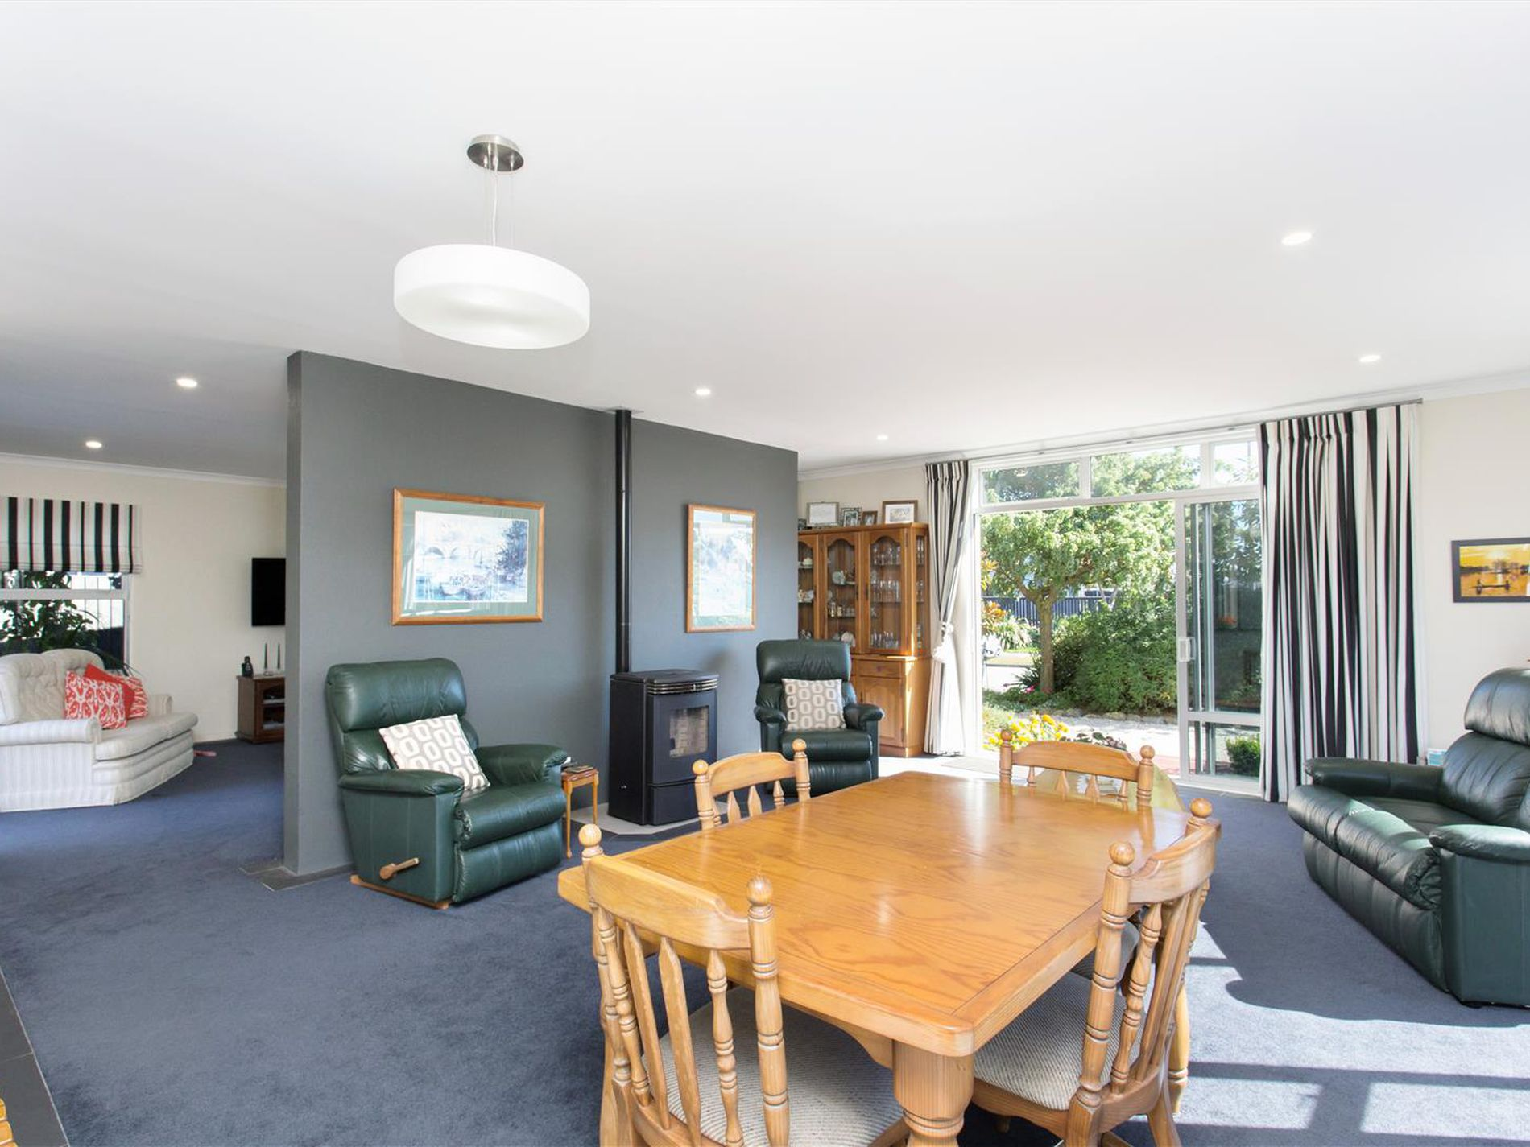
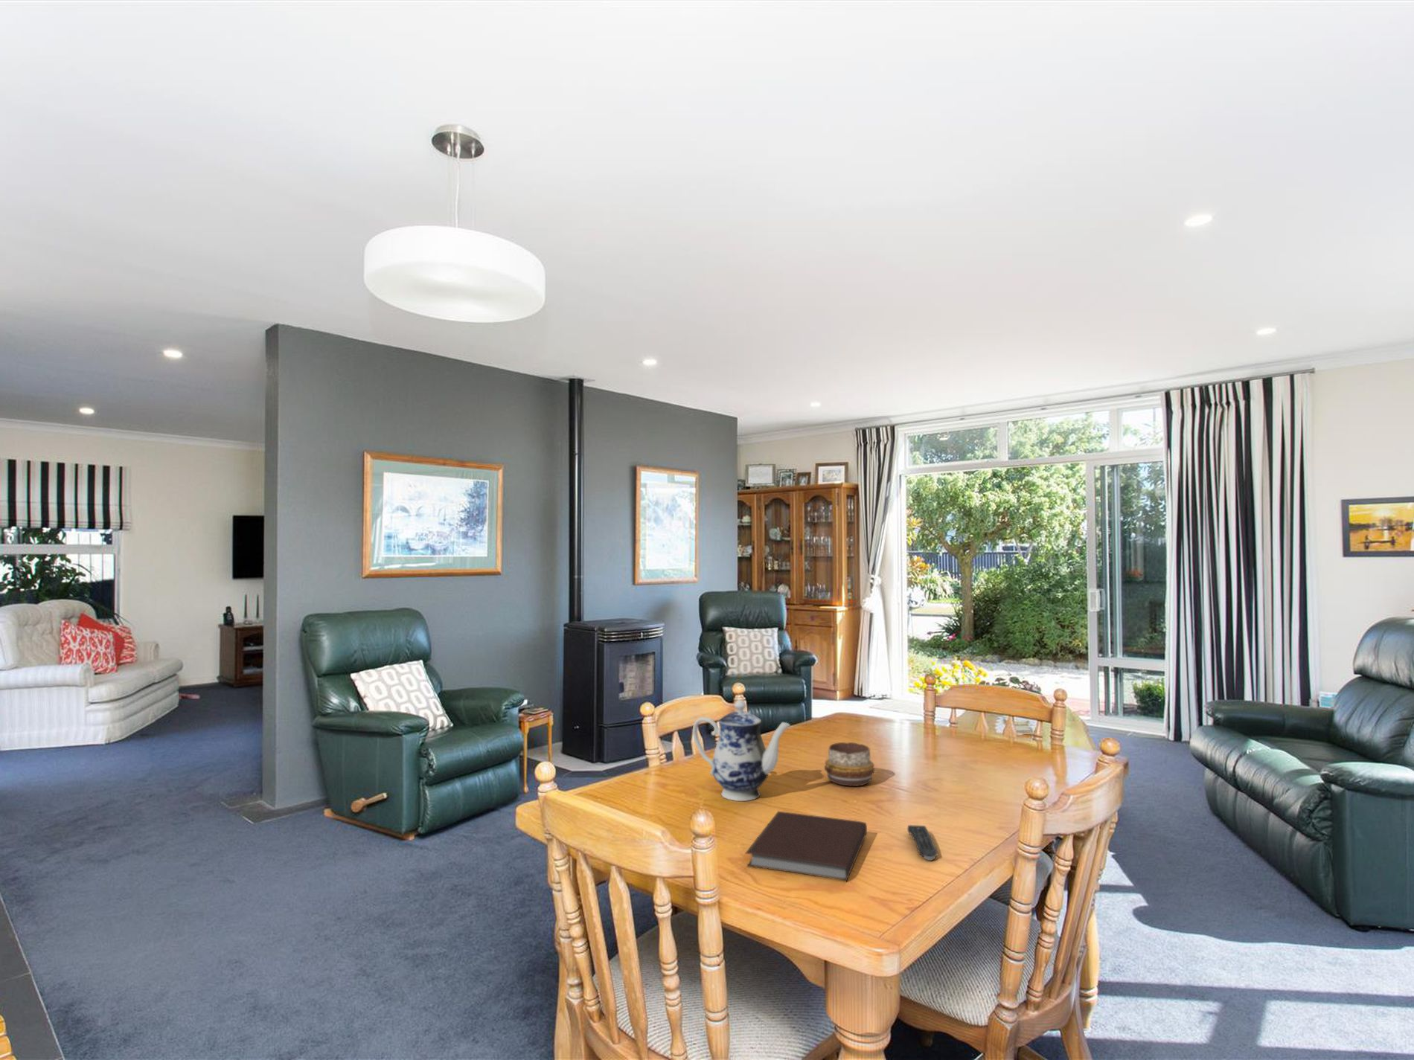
+ teapot (740, 747)
+ notebook (809, 844)
+ remote control (923, 842)
+ decorative bowl (850, 764)
